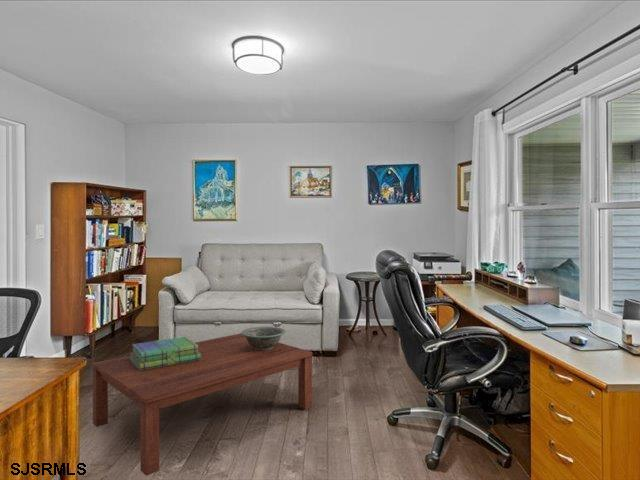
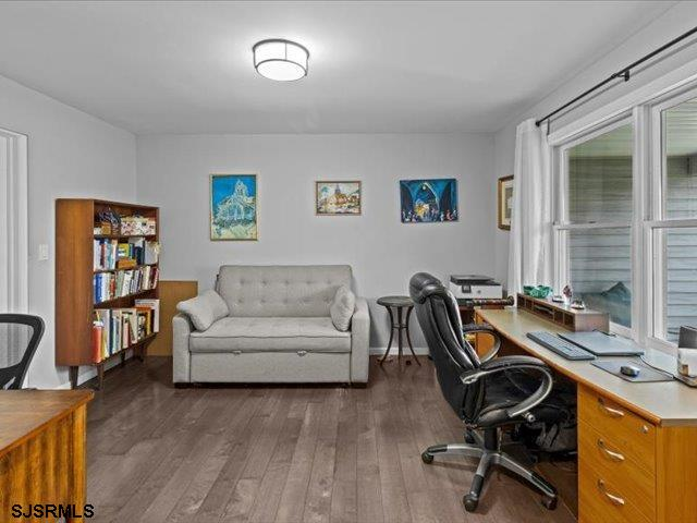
- decorative bowl (263, 339)
- stack of books (165, 351)
- coffee table (207, 386)
